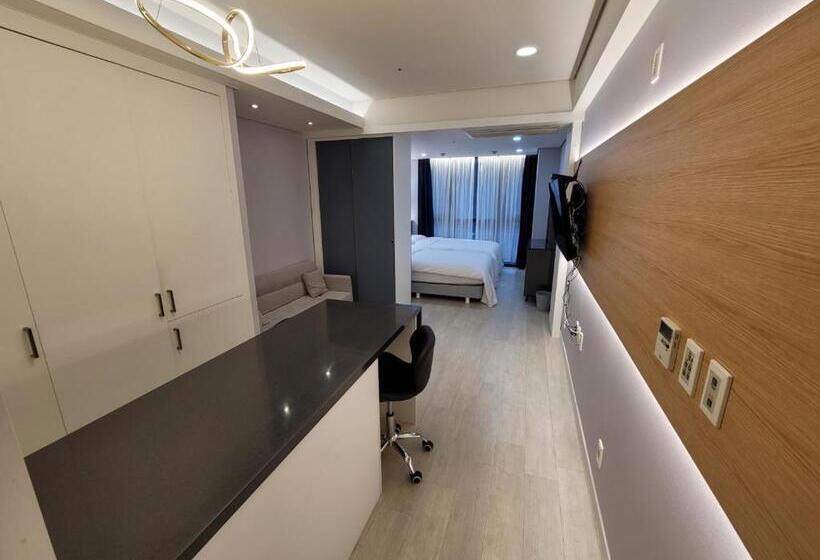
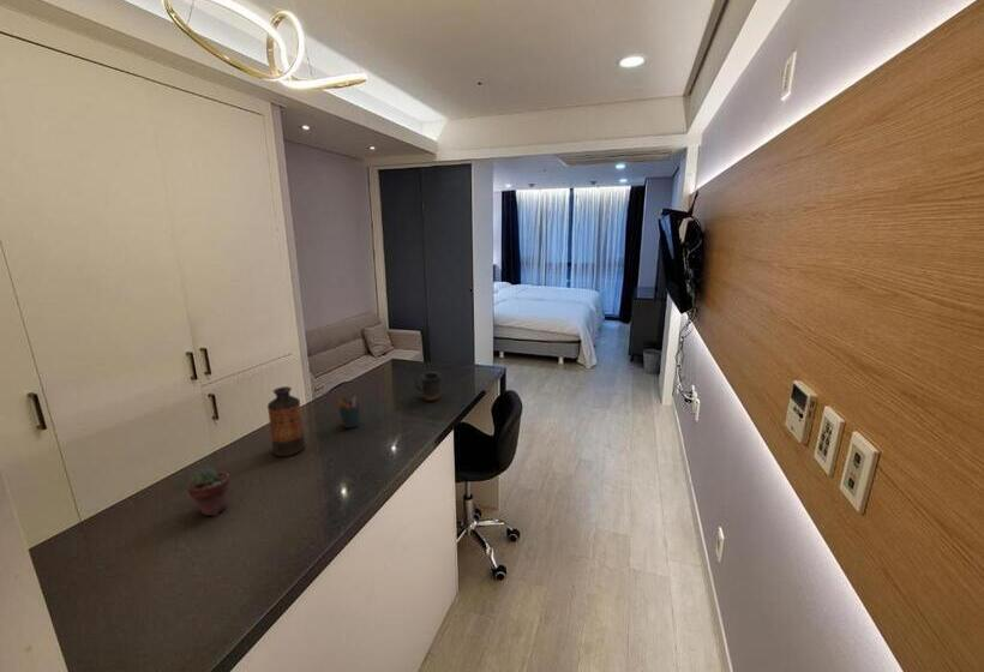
+ potted succulent (210, 488)
+ pen holder (349, 409)
+ mug (428, 384)
+ bottle (286, 419)
